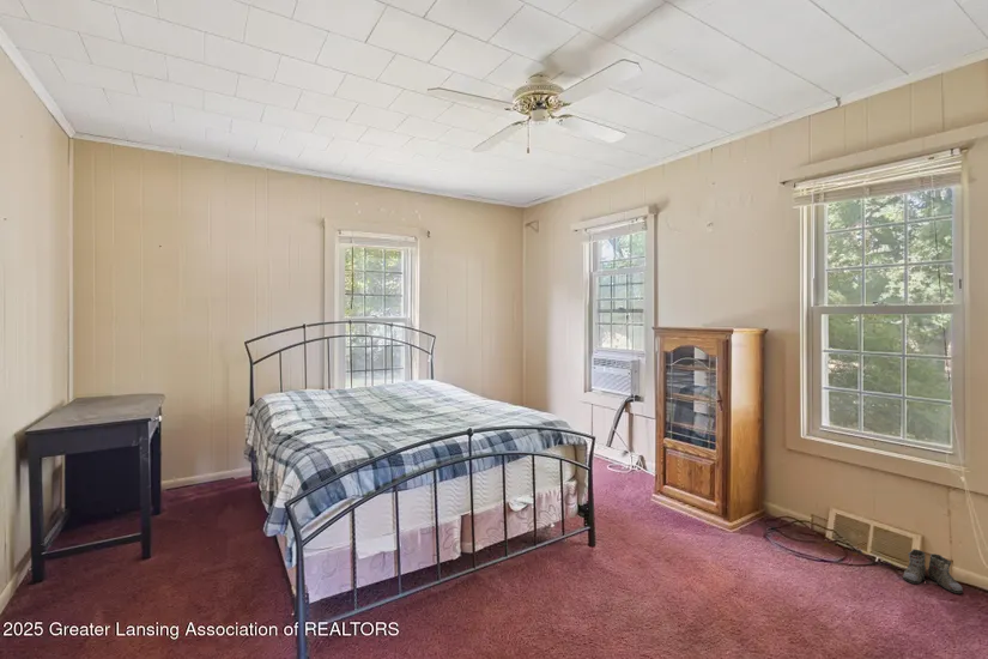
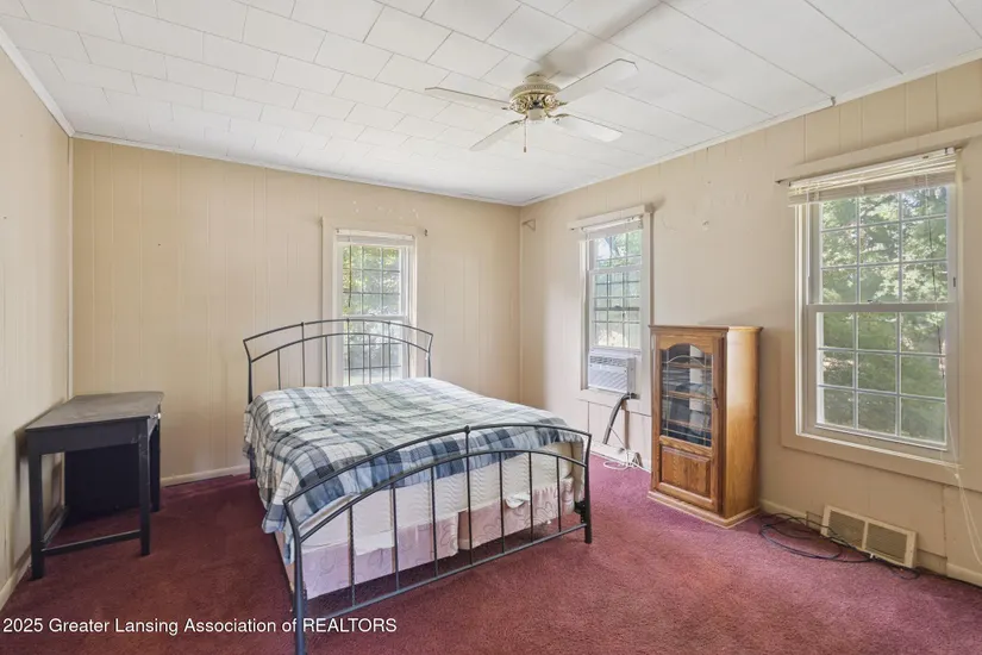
- boots (928, 568)
